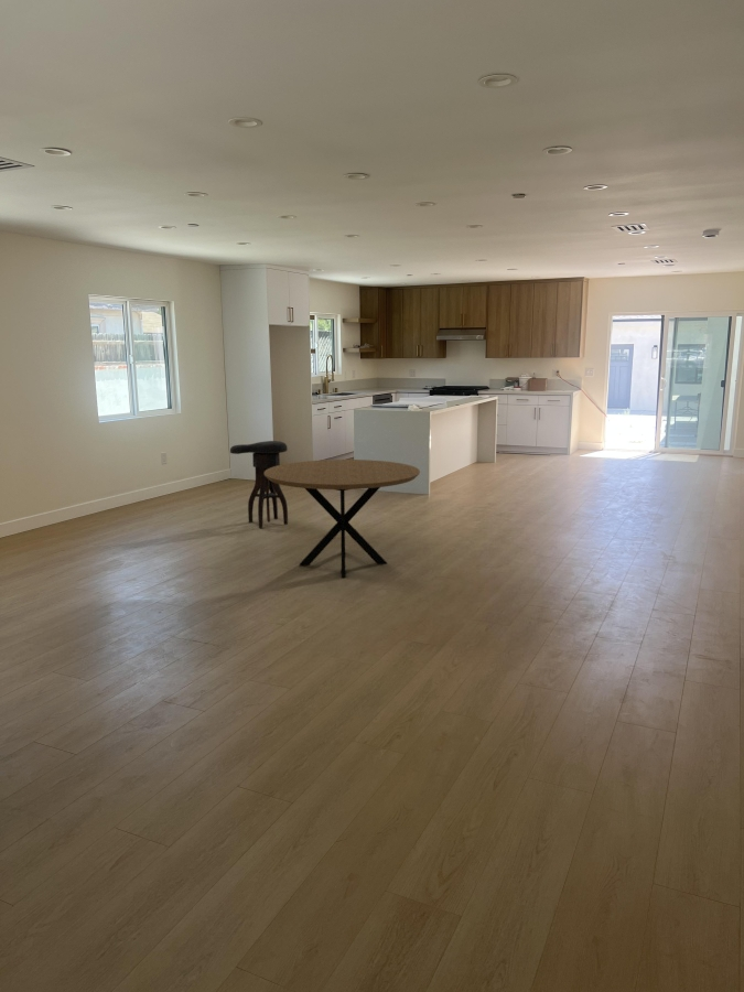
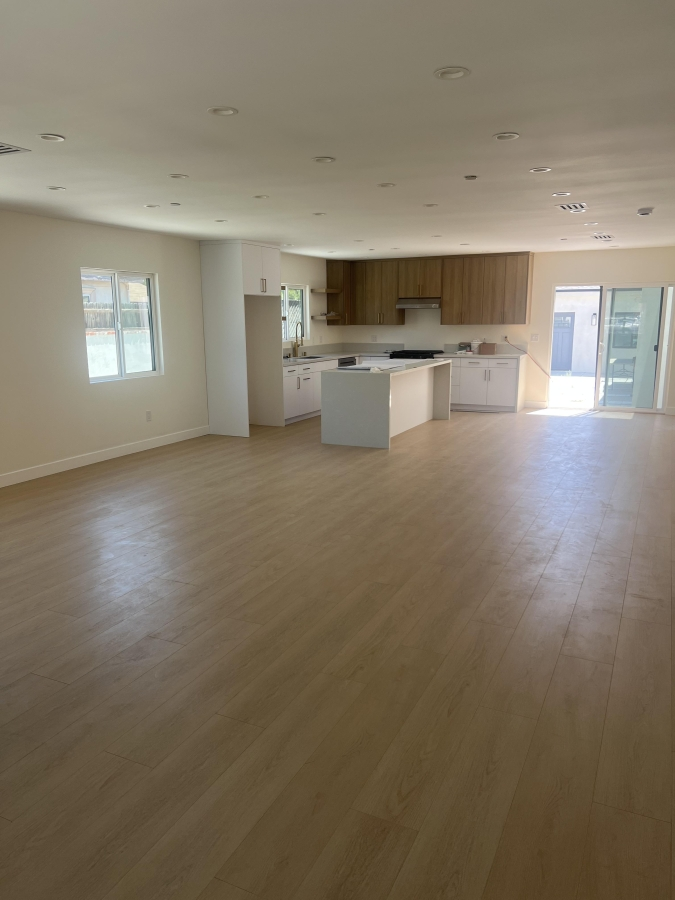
- dining table (343, 517)
- stool (261, 483)
